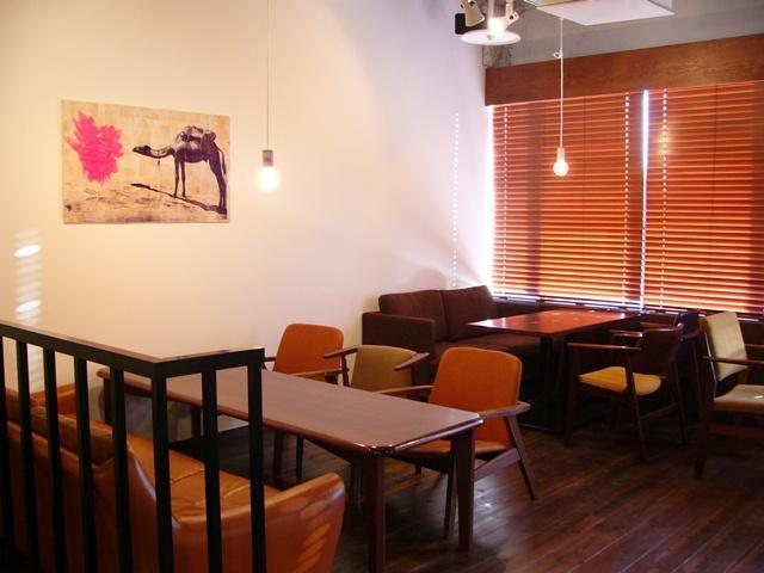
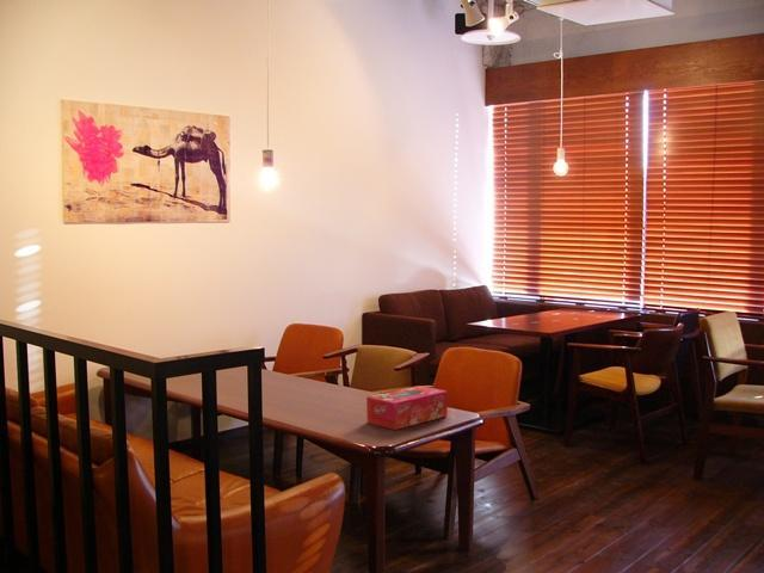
+ tissue box (407, 406)
